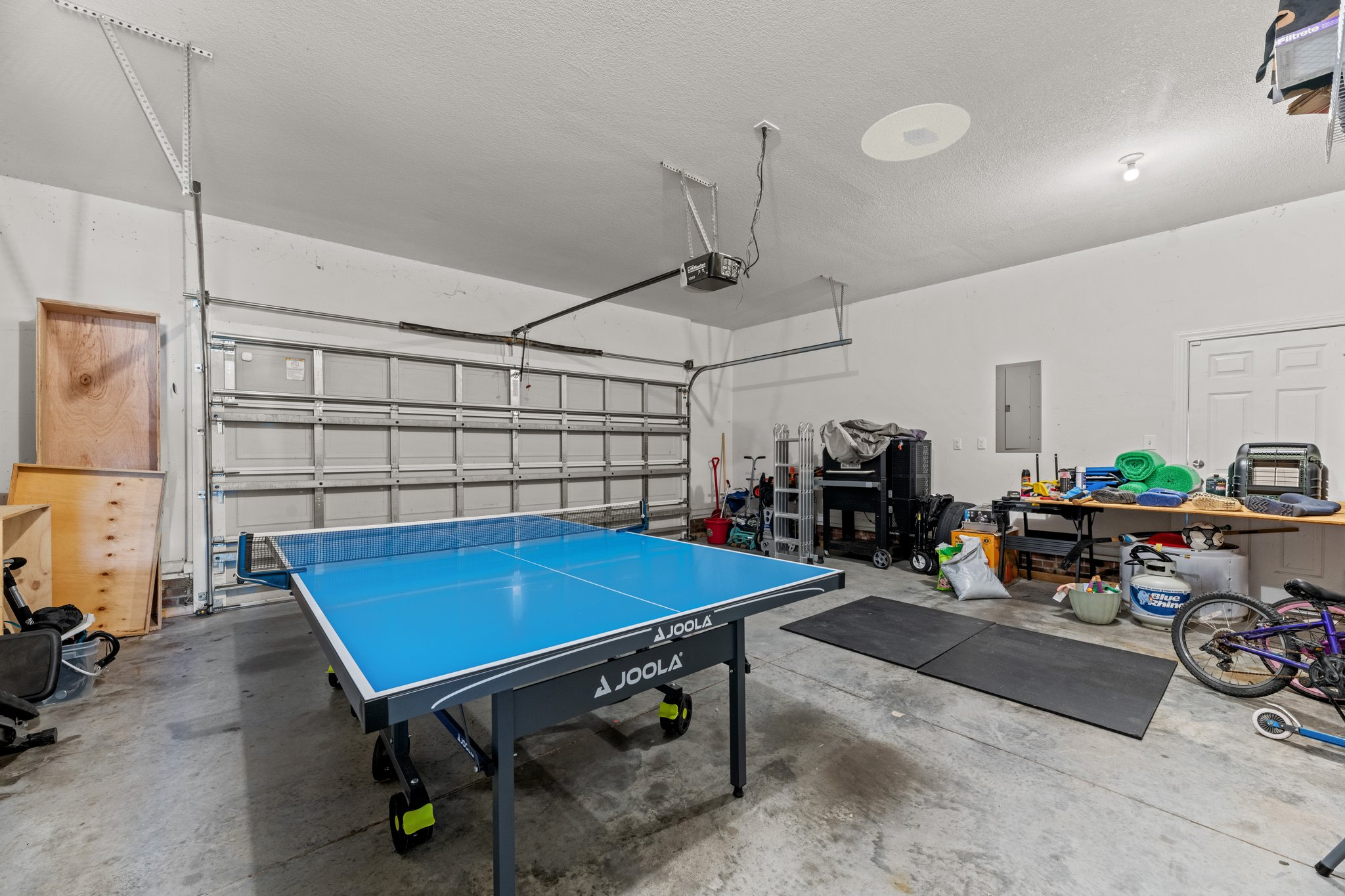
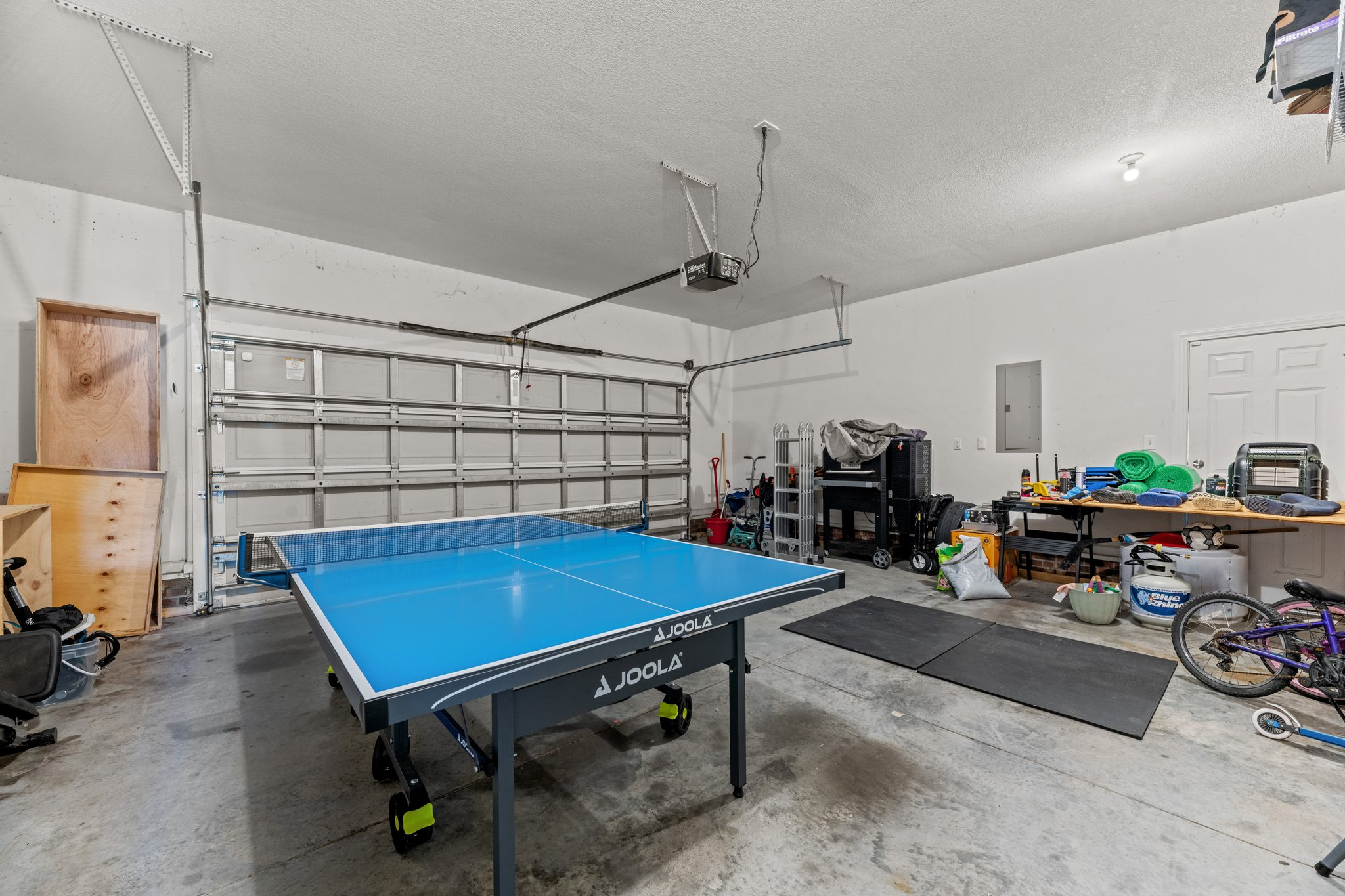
- ceiling light (914, 130)
